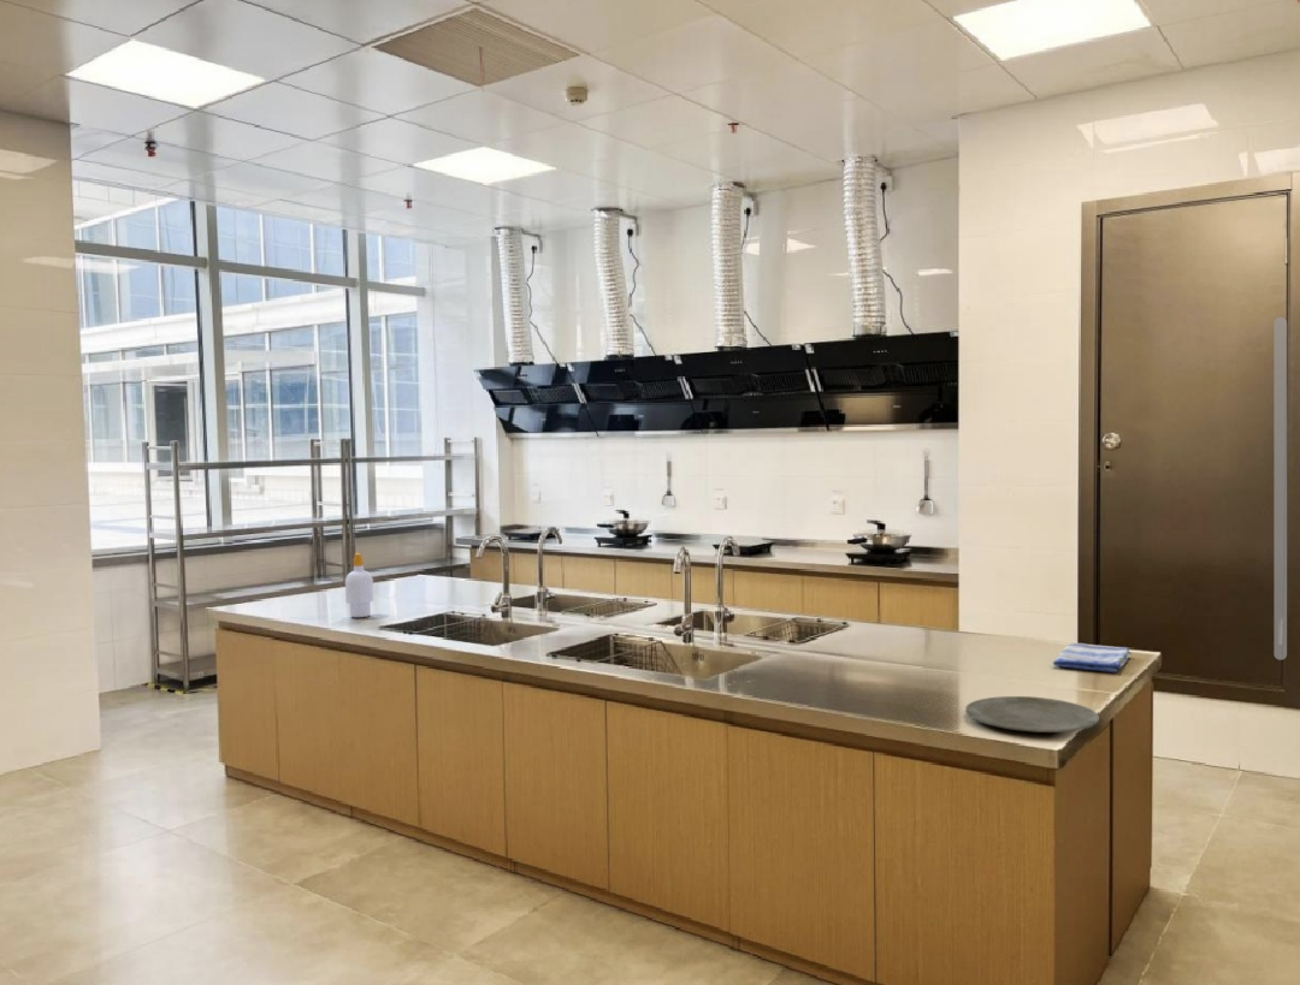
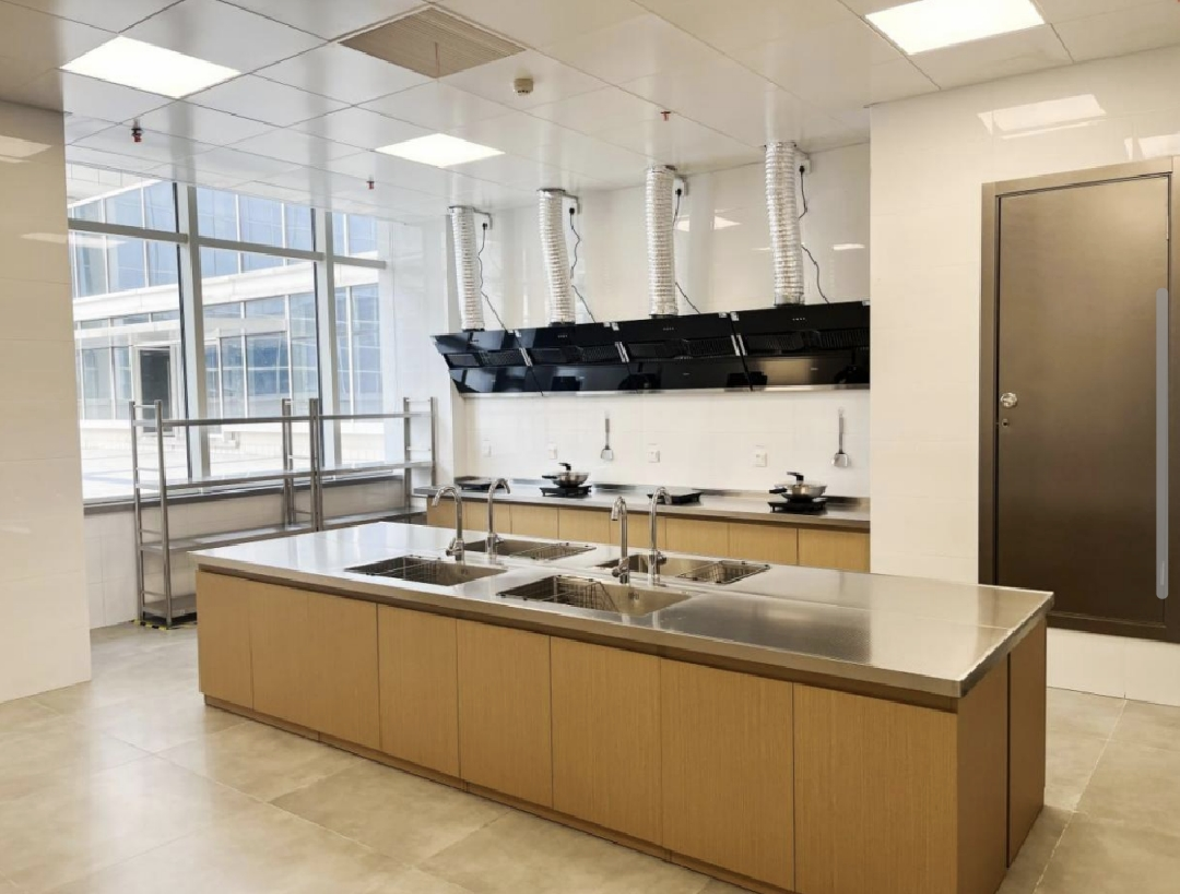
- soap bottle (359, 585)
- dish towel (1092, 657)
- plate (1030, 714)
